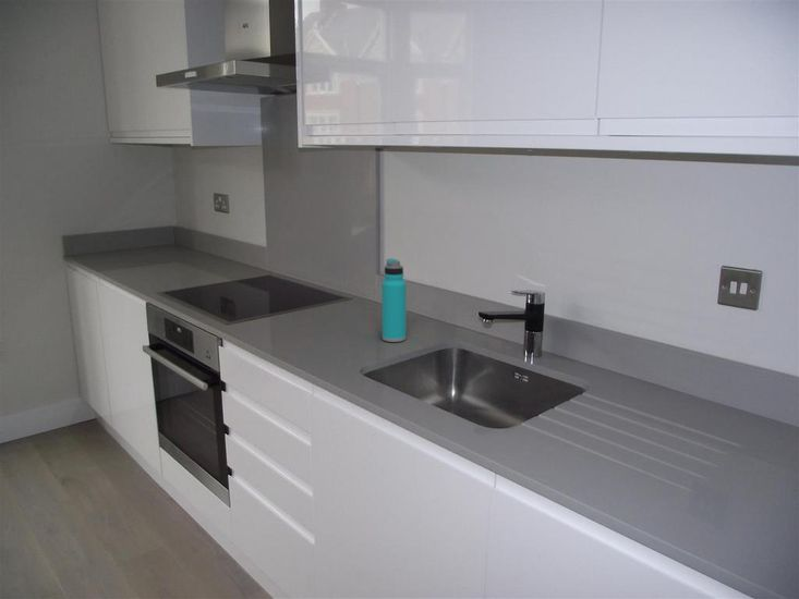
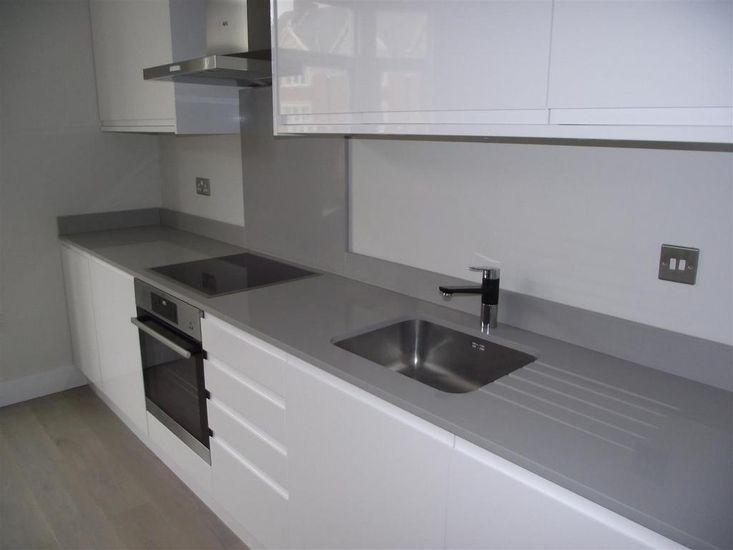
- water bottle (394, 300)
